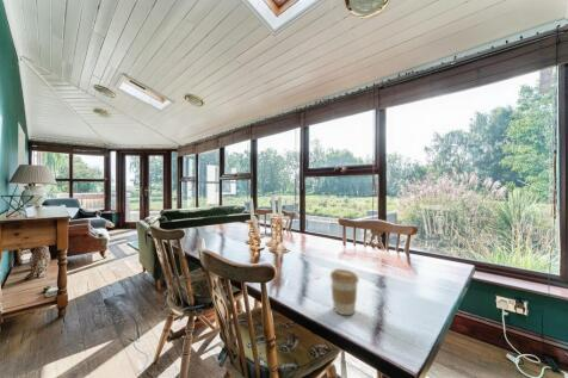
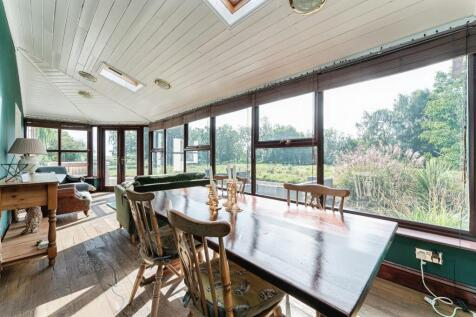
- coffee cup (344, 290)
